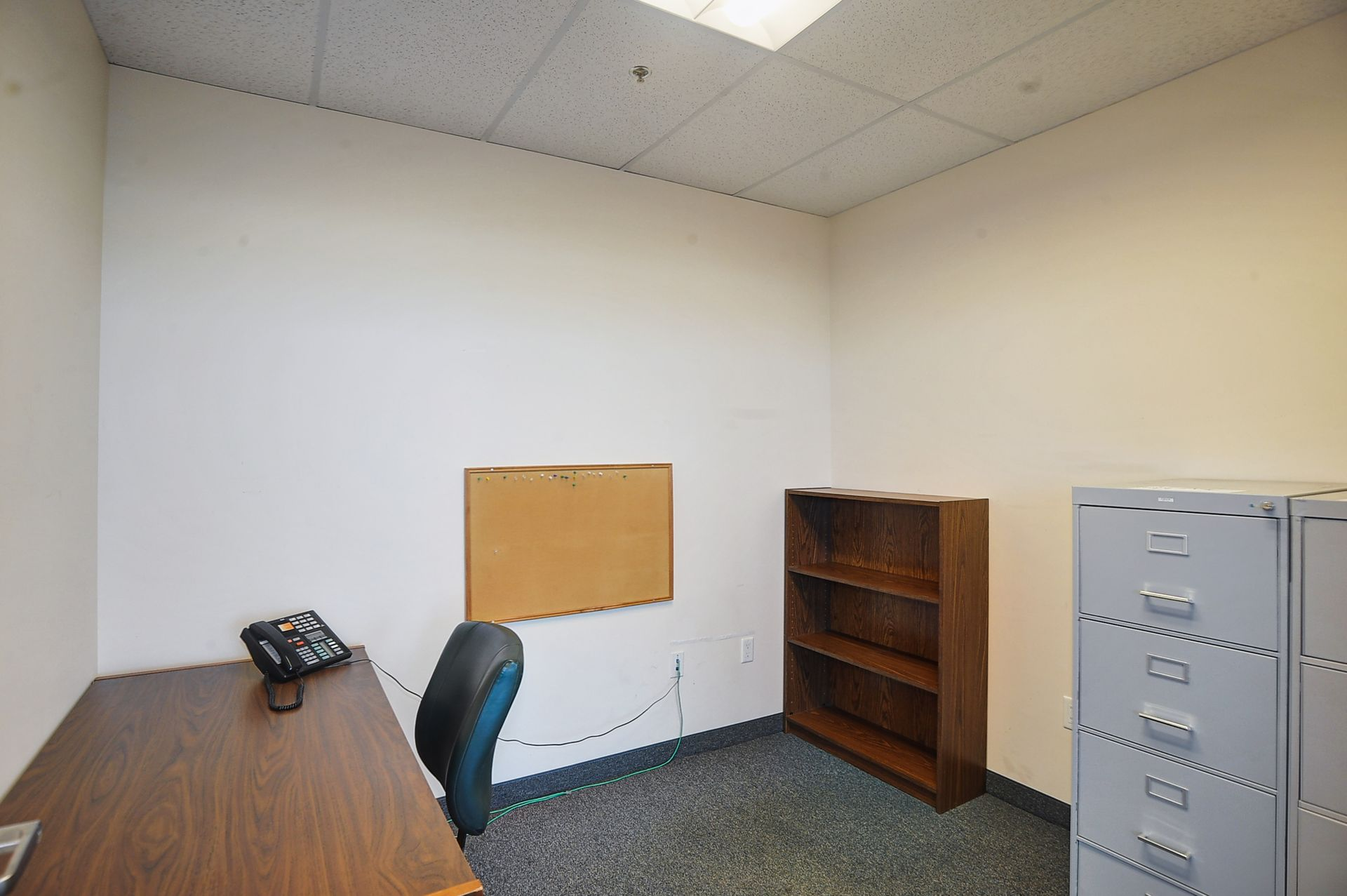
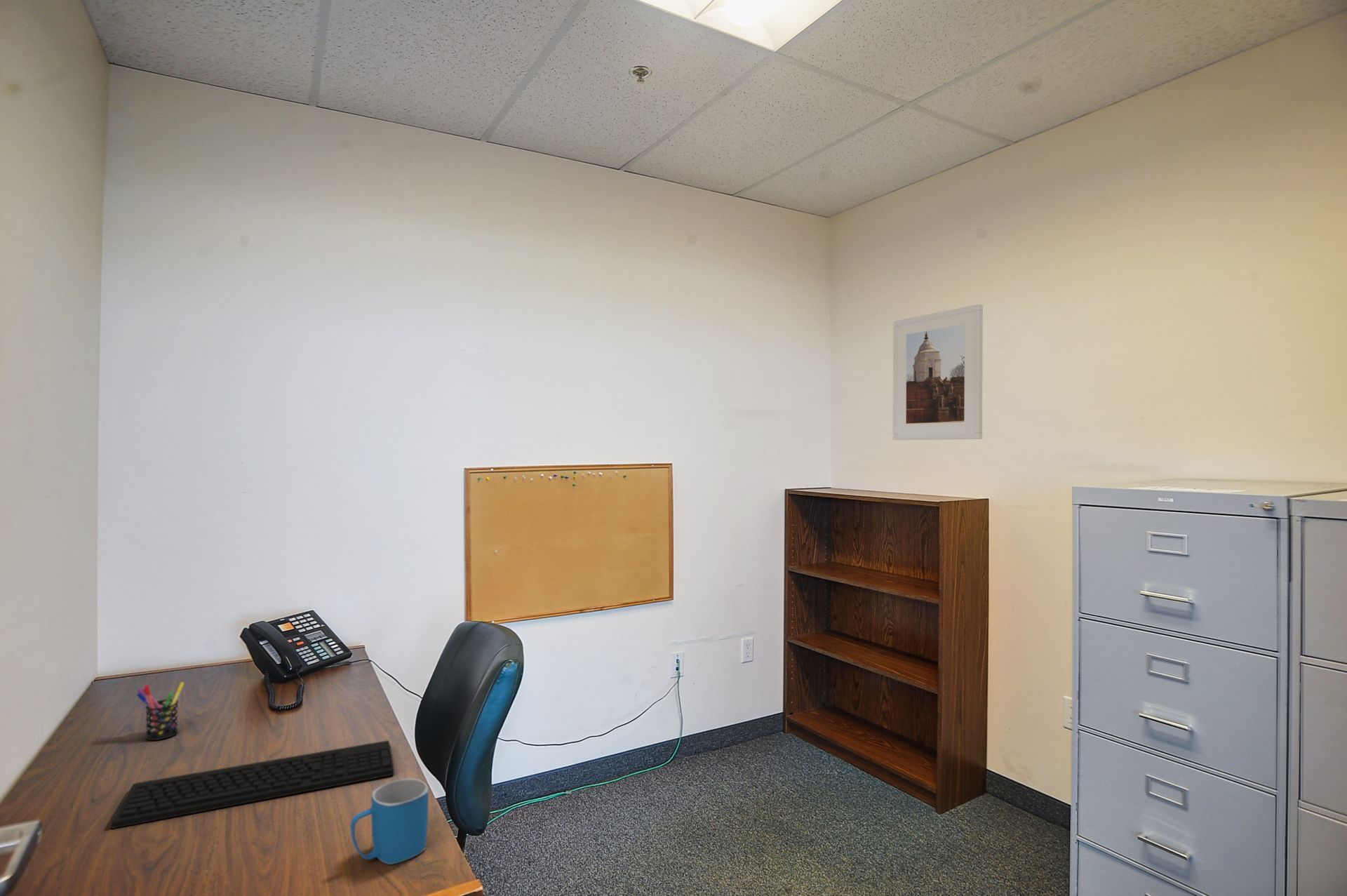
+ keyboard (267, 777)
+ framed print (934, 376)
+ pen holder (161, 709)
+ mug (389, 824)
